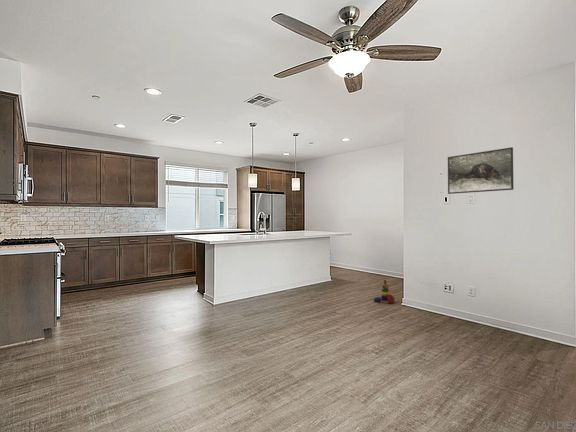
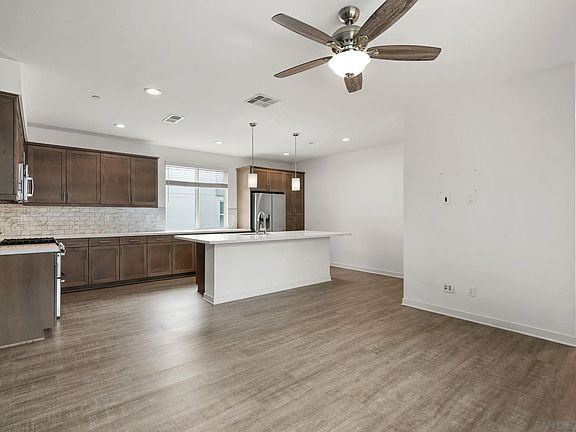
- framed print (478, 172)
- stacking toy (384, 291)
